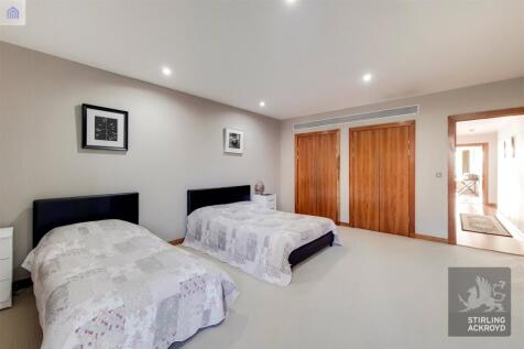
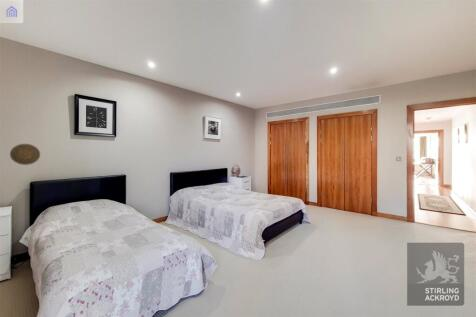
+ decorative plate (25, 154)
